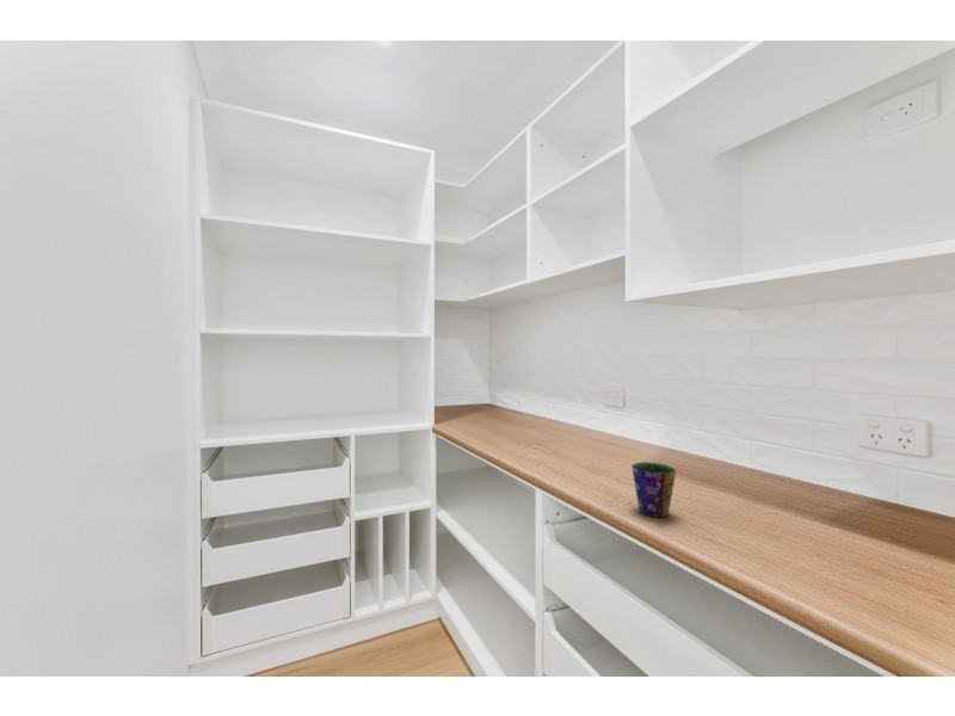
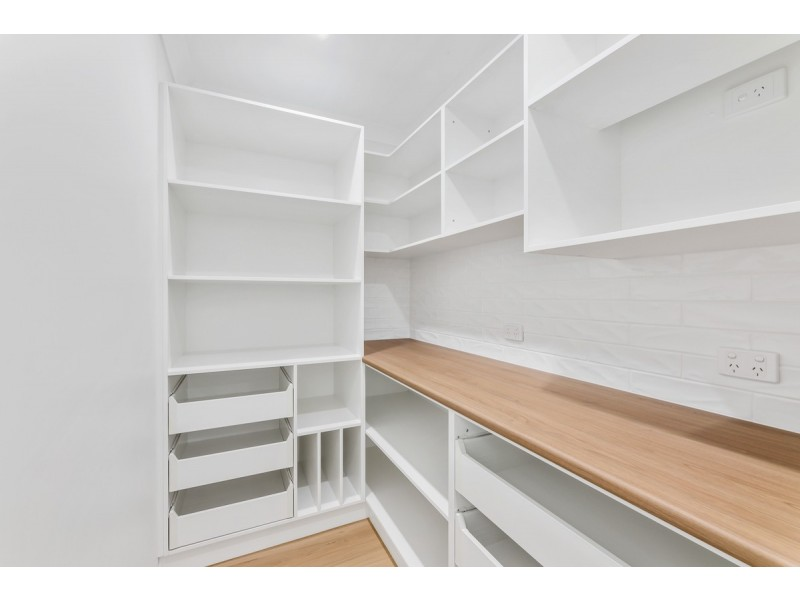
- cup (654, 492)
